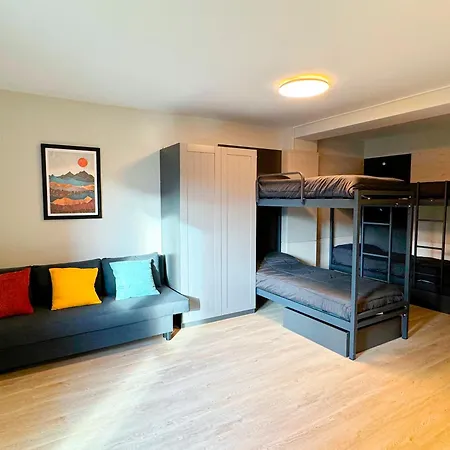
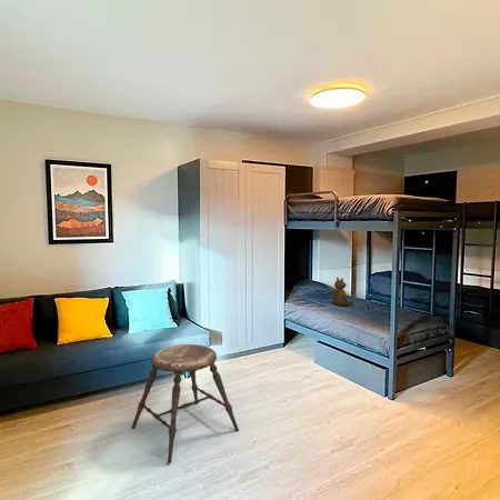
+ teddy bear (342, 290)
+ stool (179, 391)
